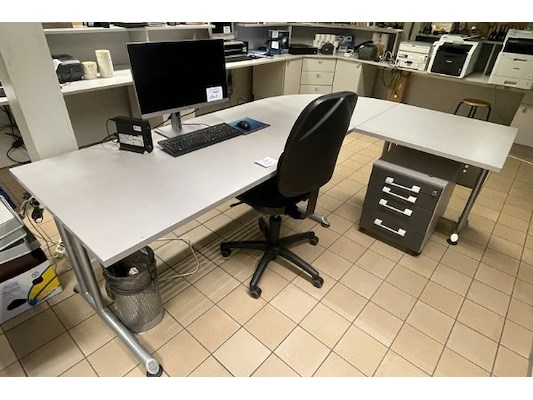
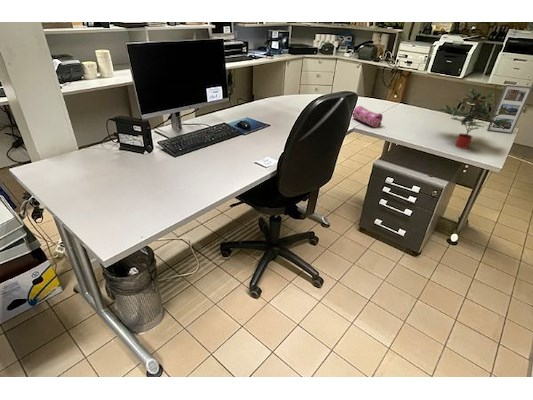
+ pencil case (367, 116)
+ photo frame (508, 109)
+ potted plant (473, 118)
